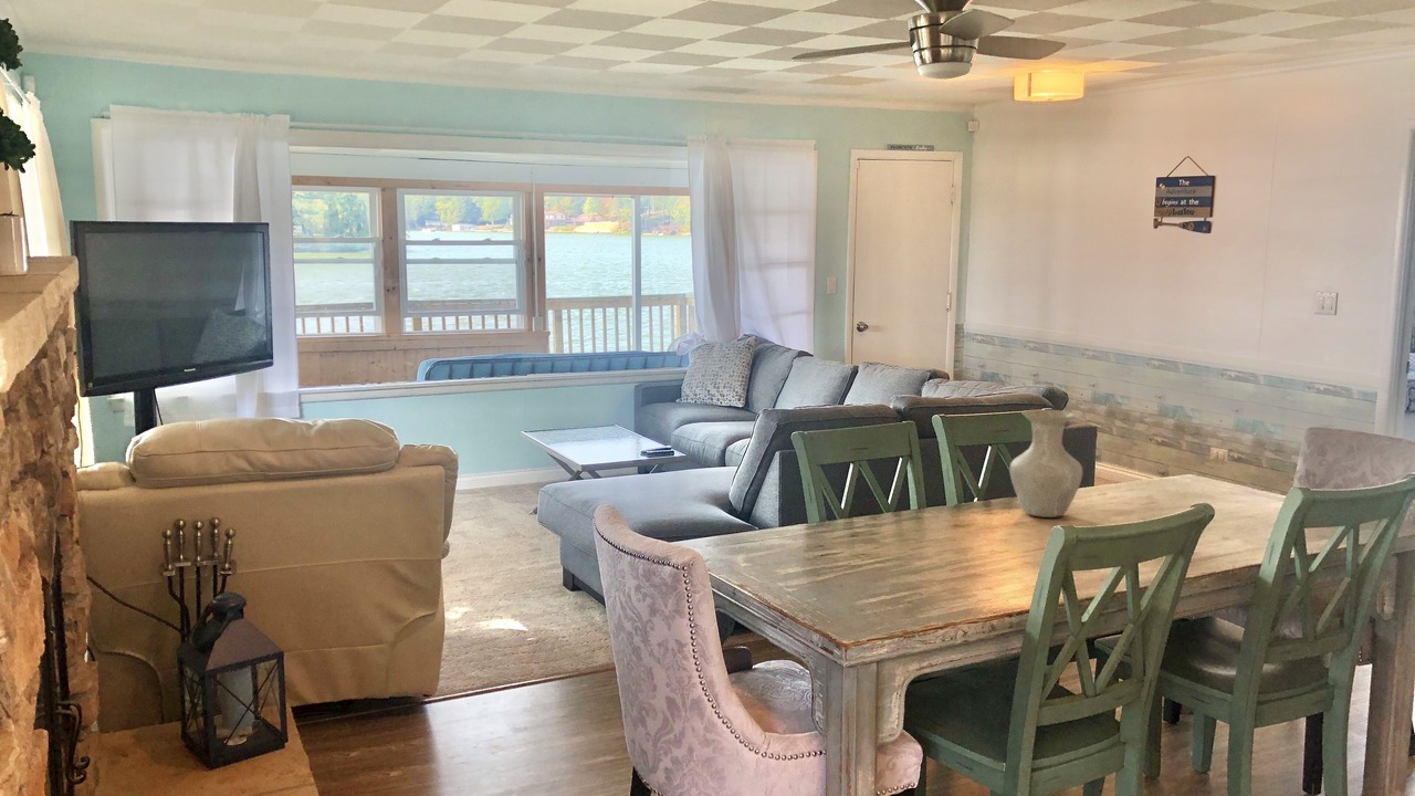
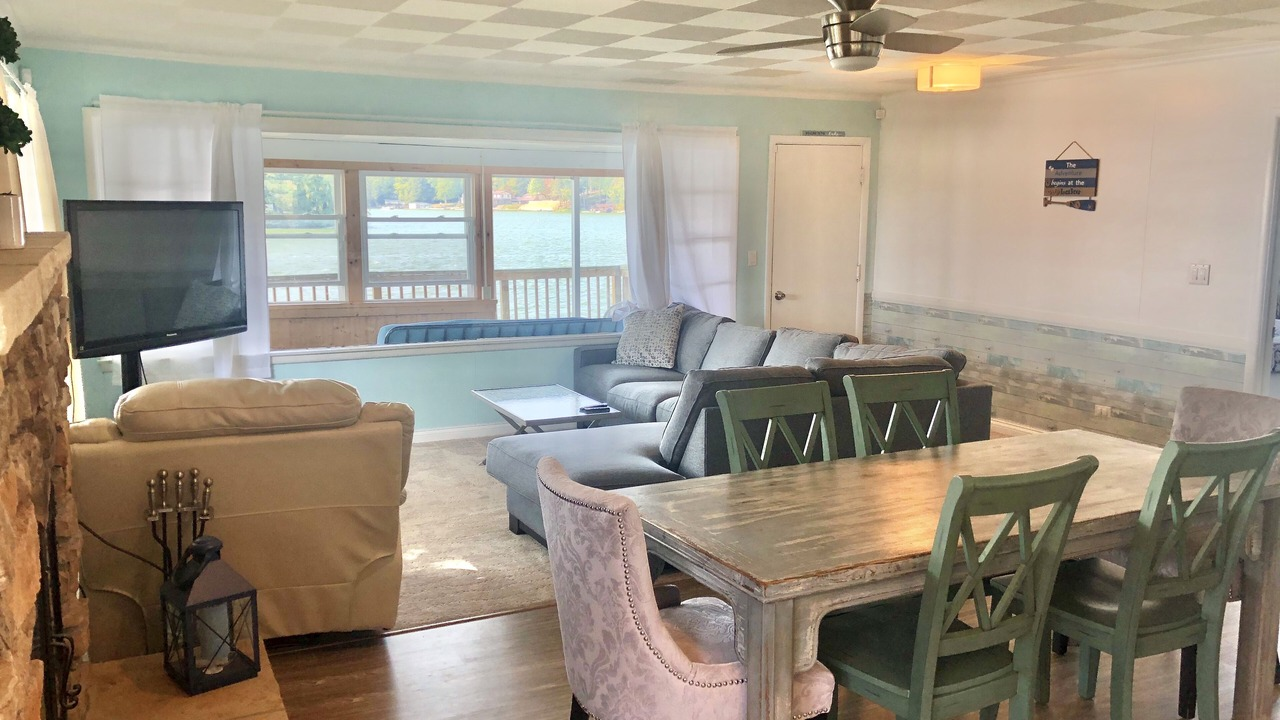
- vase (1046, 463)
